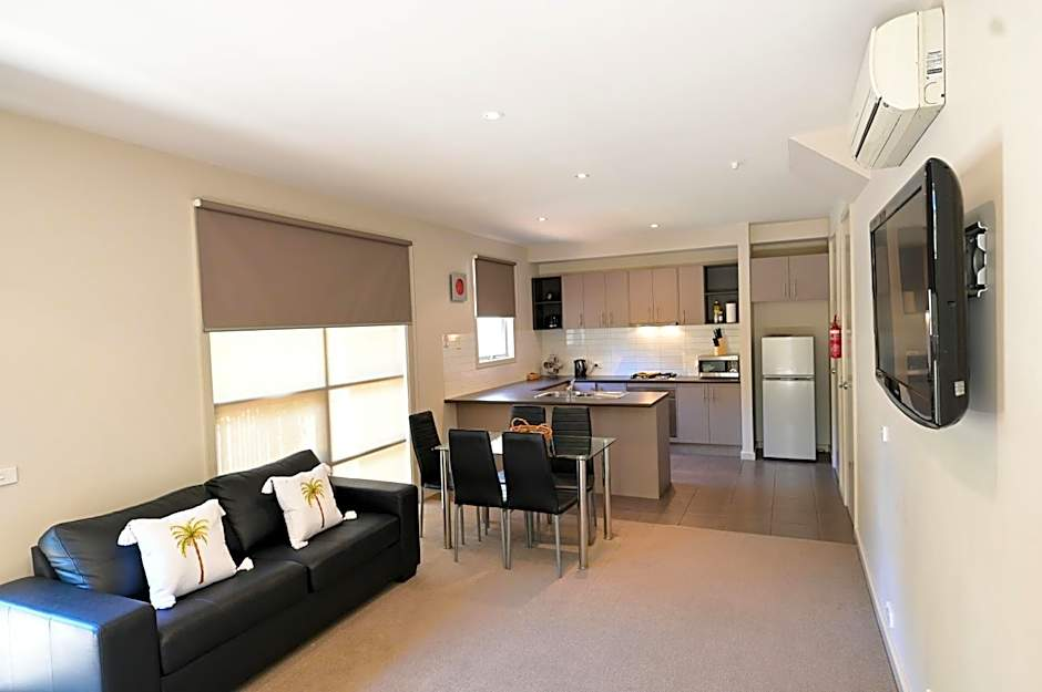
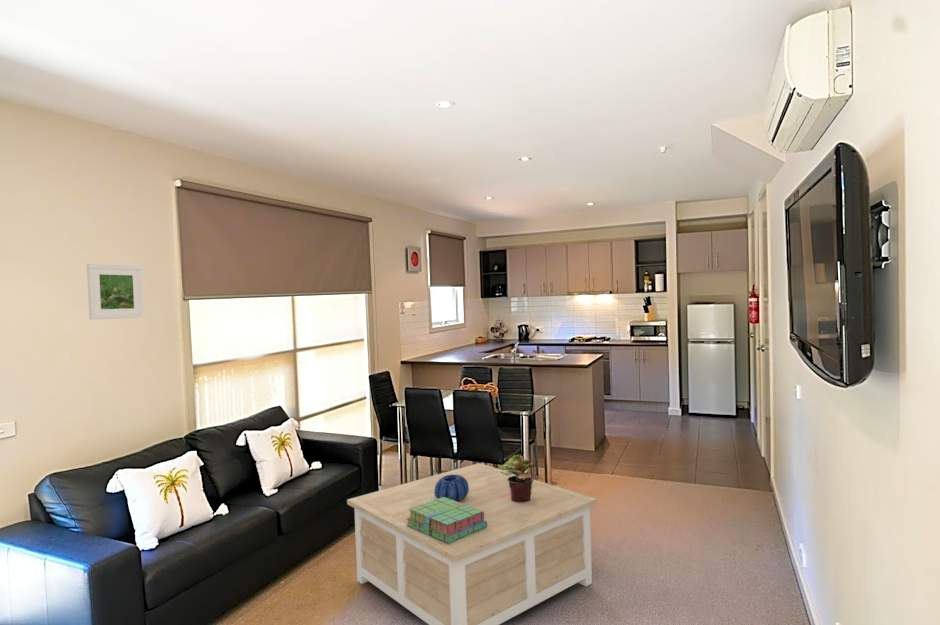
+ decorative bowl (451, 487)
+ potted plant (516, 476)
+ coffee table (470, 540)
+ stack of books (446, 517)
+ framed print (116, 291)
